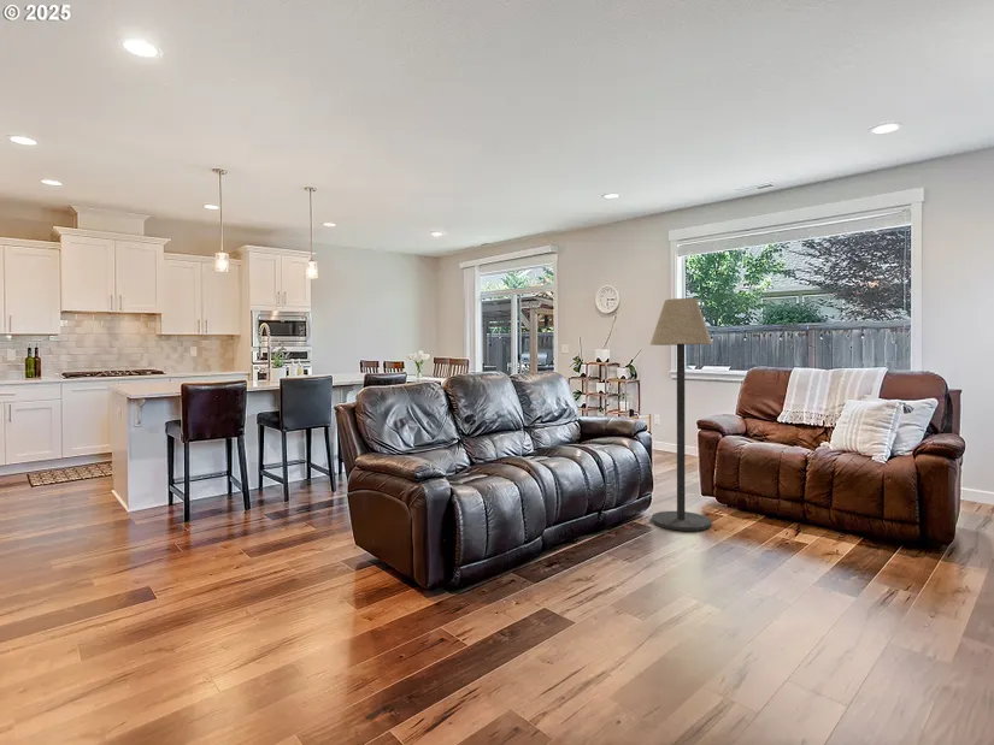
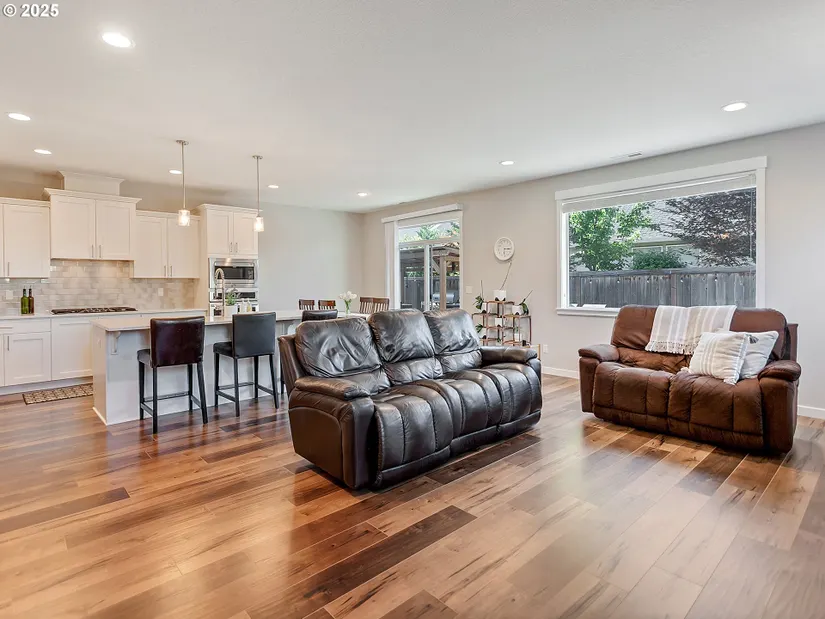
- floor lamp (681, 410)
